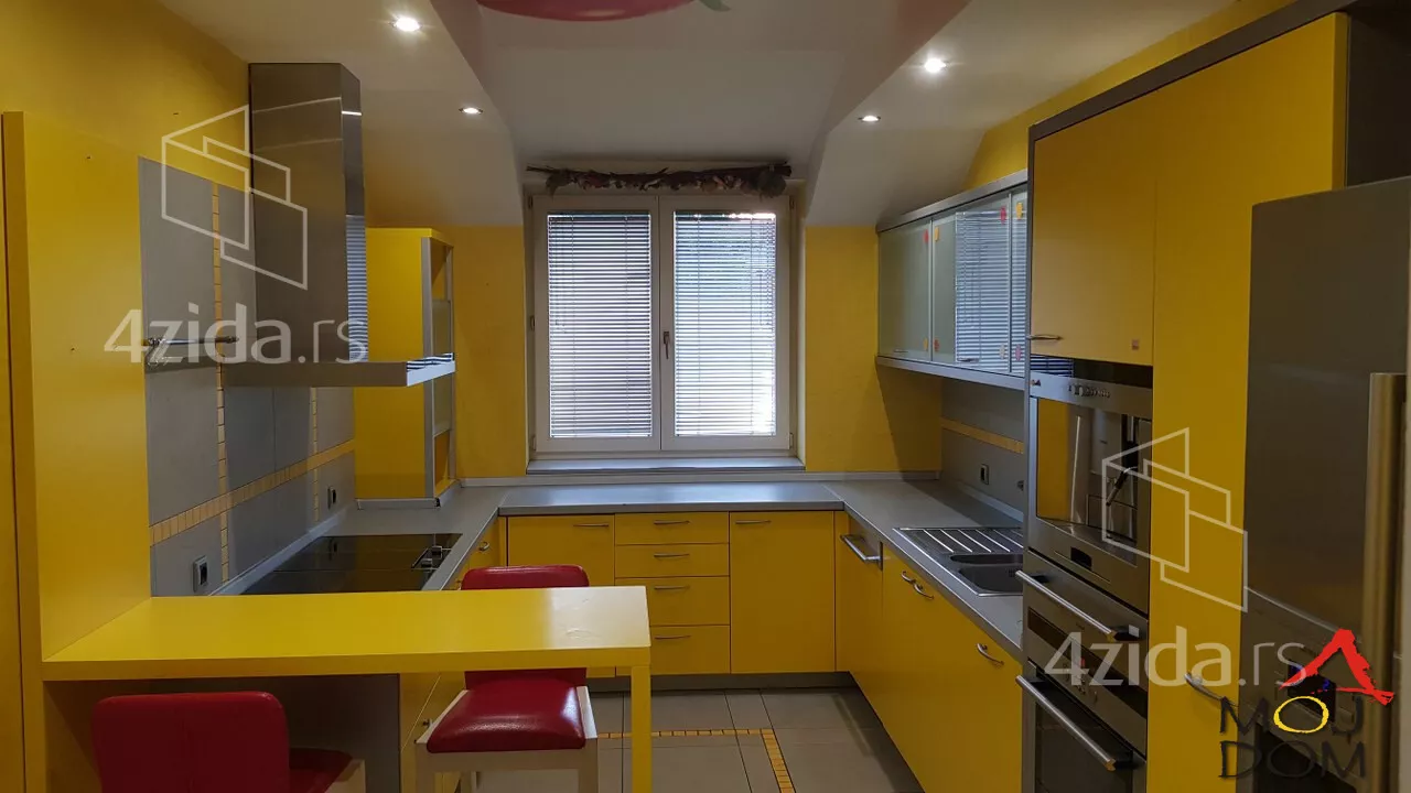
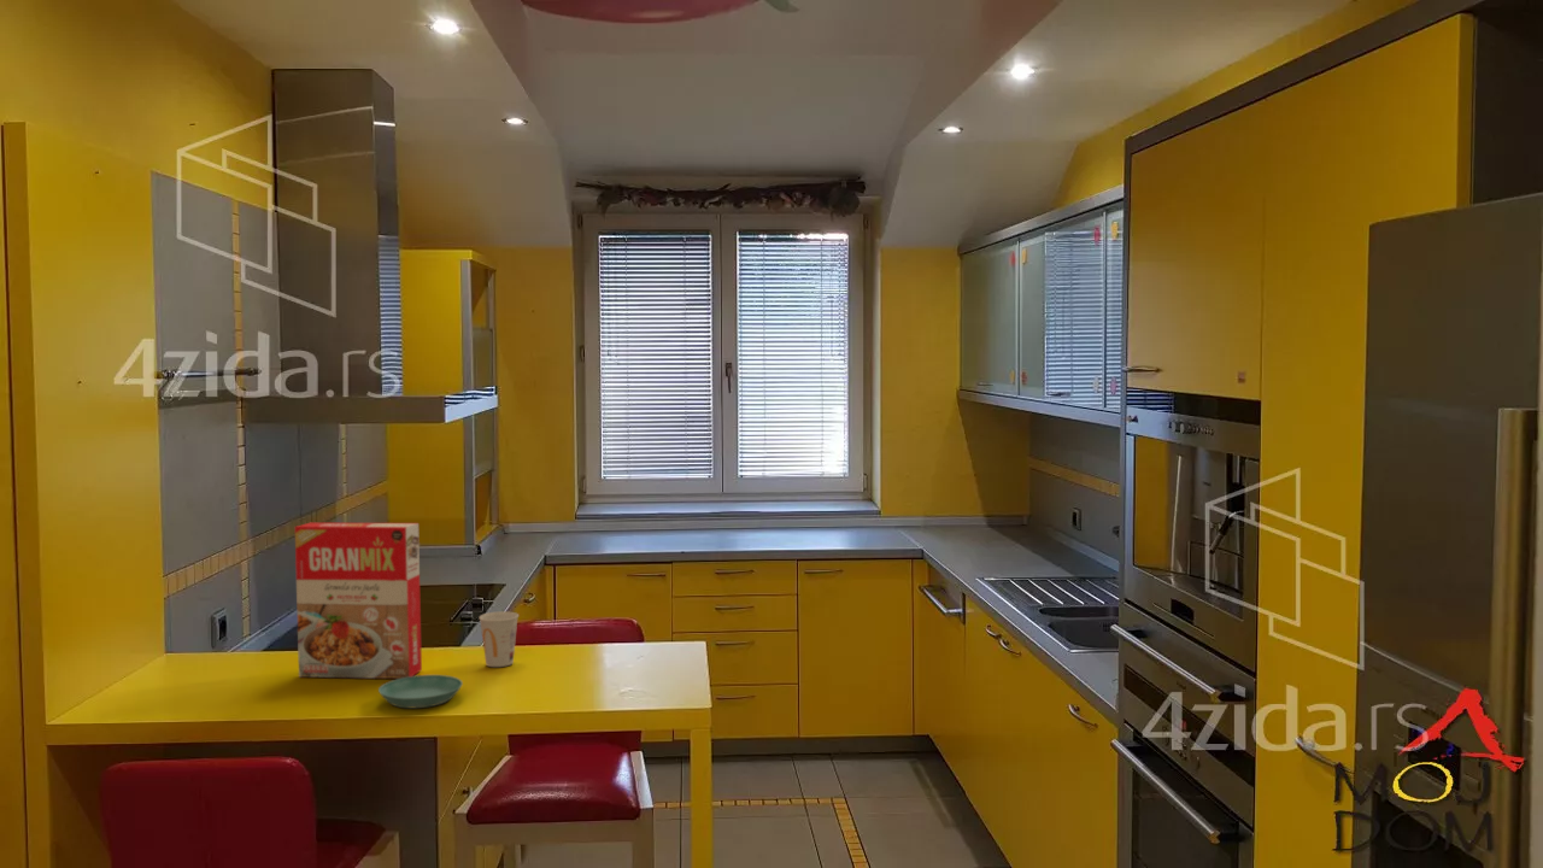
+ saucer (421, 692)
+ cereal box (358, 599)
+ cup (499, 639)
